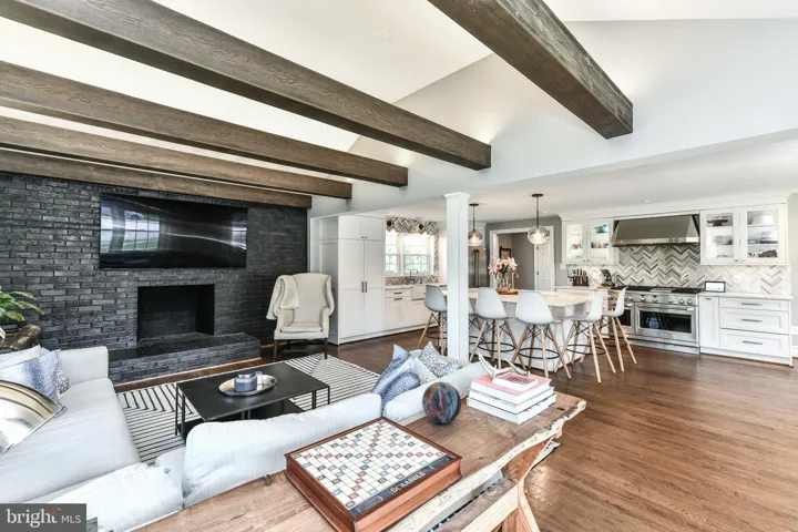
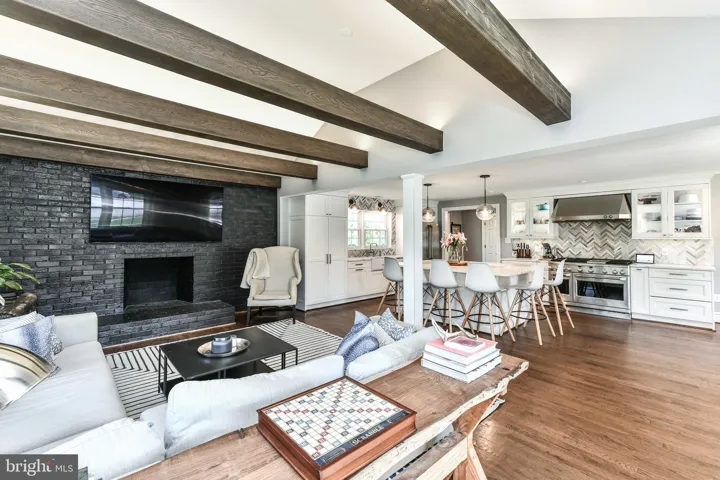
- decorative orb (441, 401)
